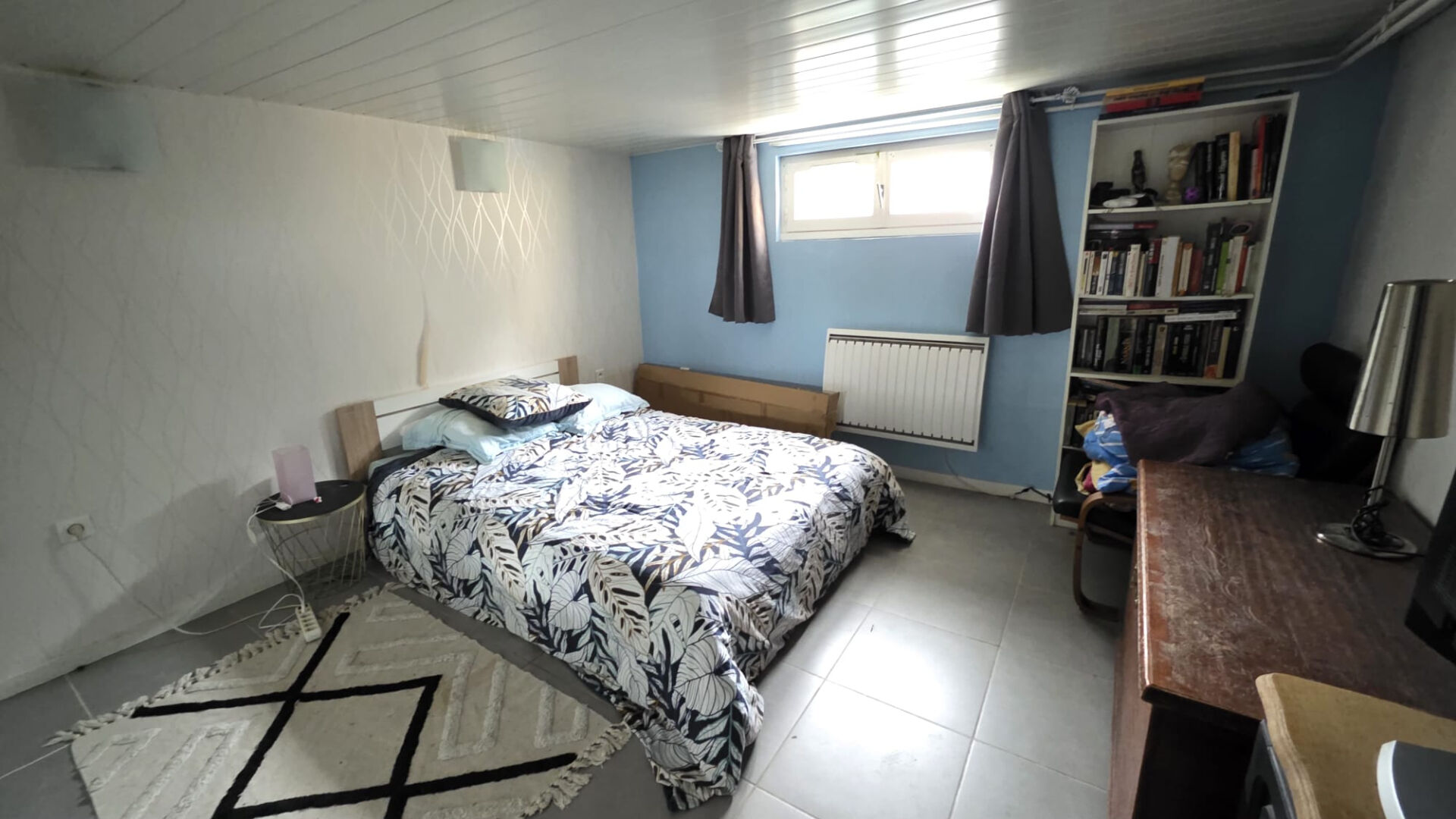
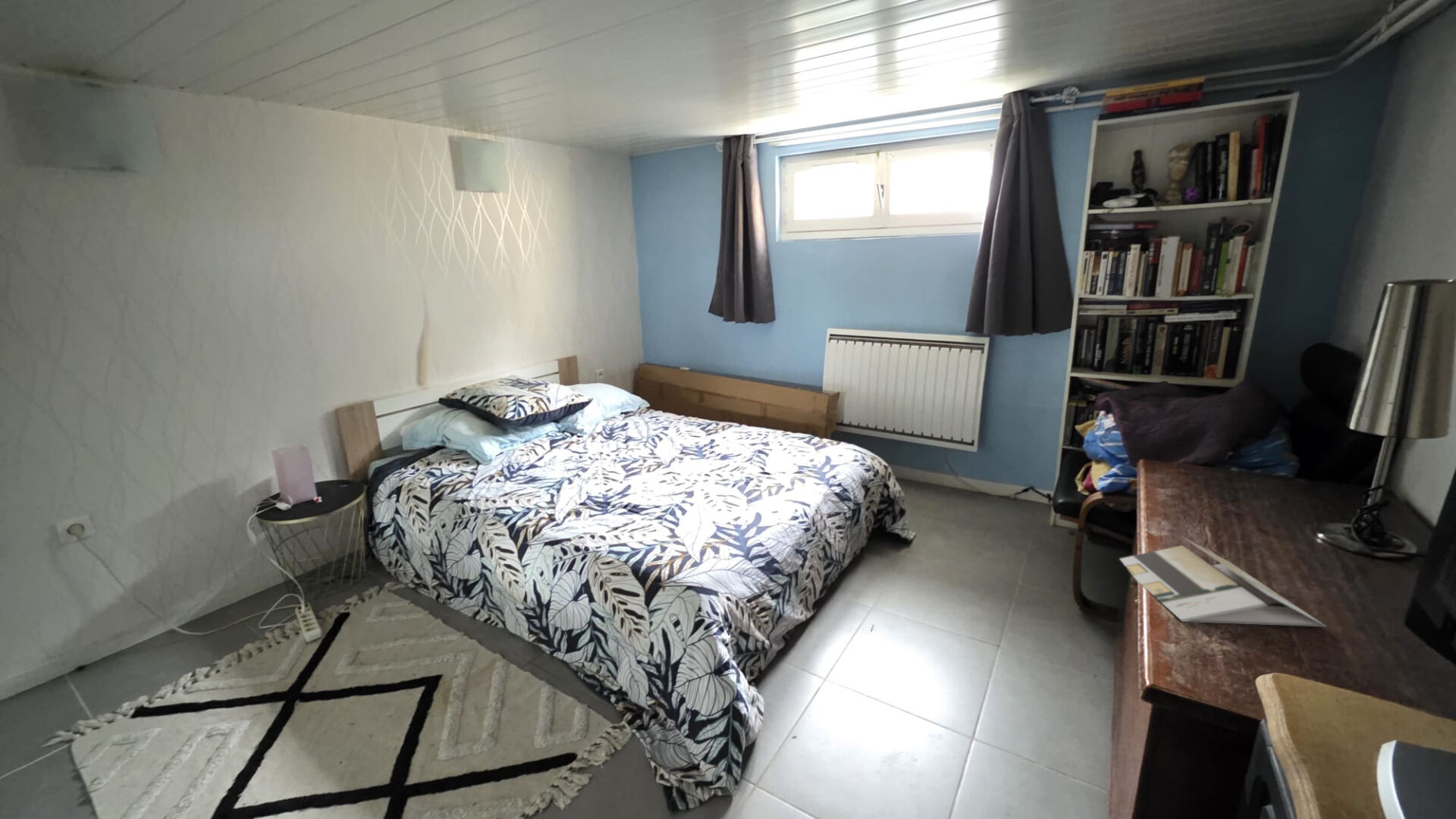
+ brochure (1211, 576)
